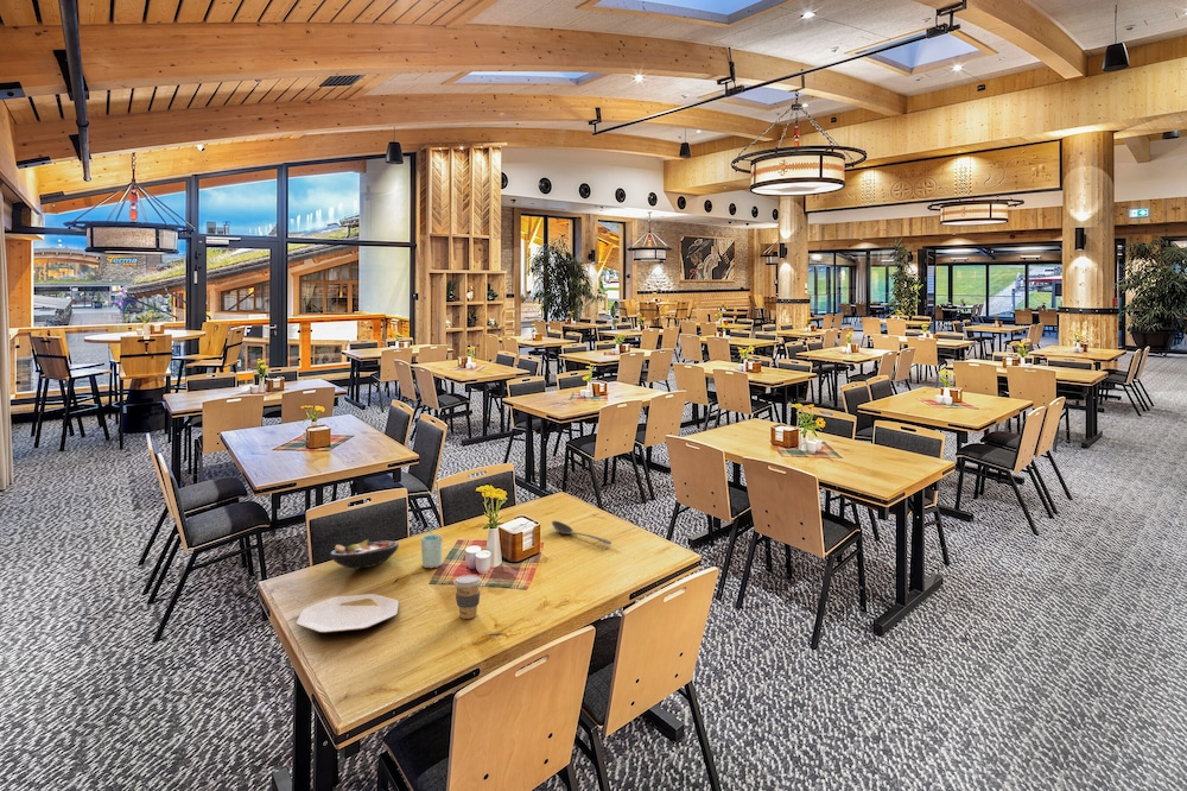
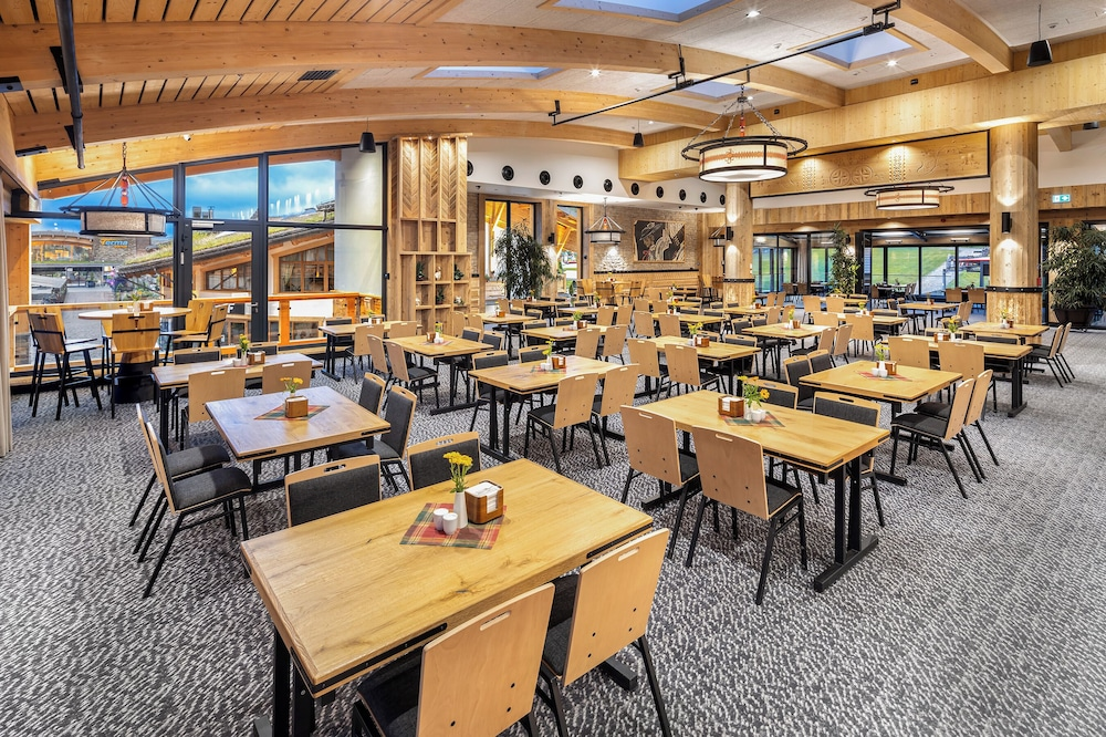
- cup (432, 548)
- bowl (366, 555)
- stirrer (580, 533)
- coffee cup (468, 596)
- plate (349, 613)
